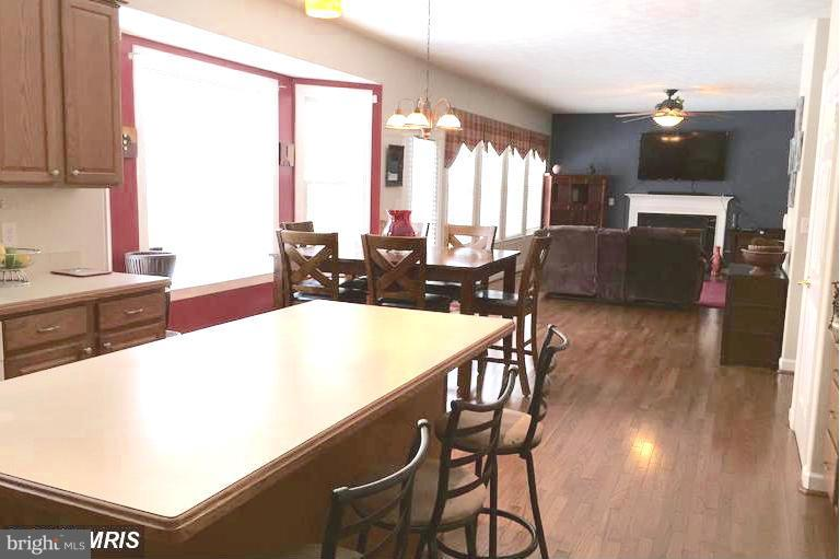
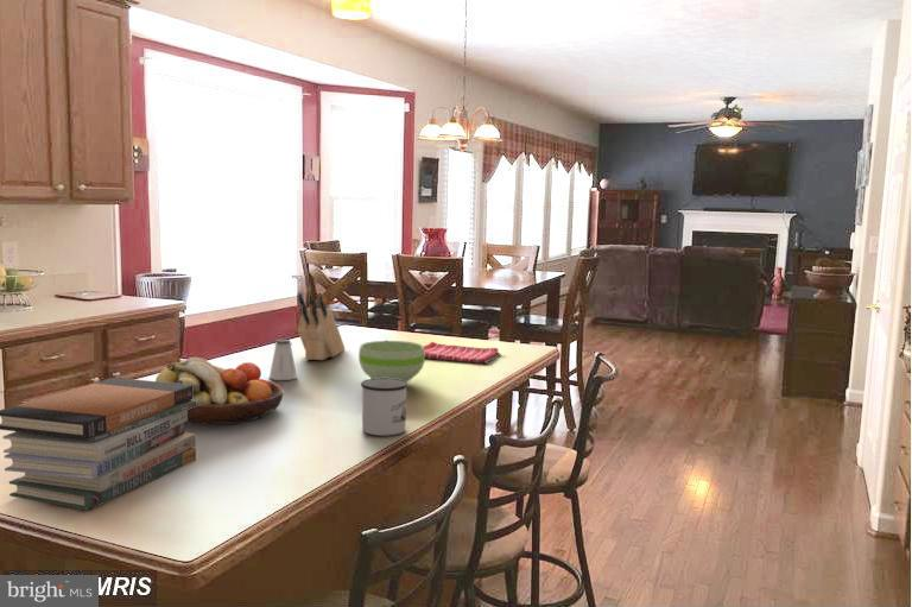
+ knife block (319, 323)
+ fruit bowl (217, 385)
+ bowl (391, 365)
+ dish towel (456, 352)
+ mug (386, 404)
+ book stack (103, 437)
+ saltshaker (283, 359)
